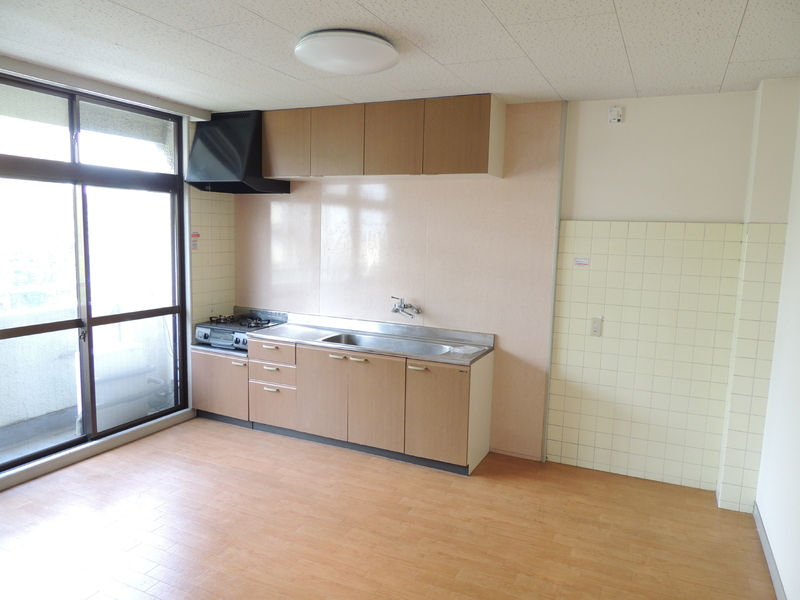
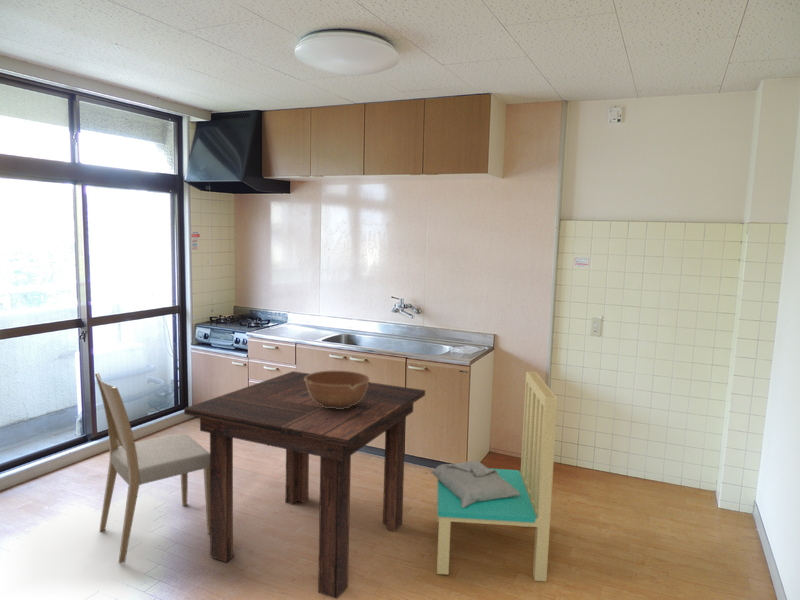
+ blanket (472, 478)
+ dining chair (489, 468)
+ dining chair (155, 453)
+ bowl (337, 391)
+ dining table (308, 469)
